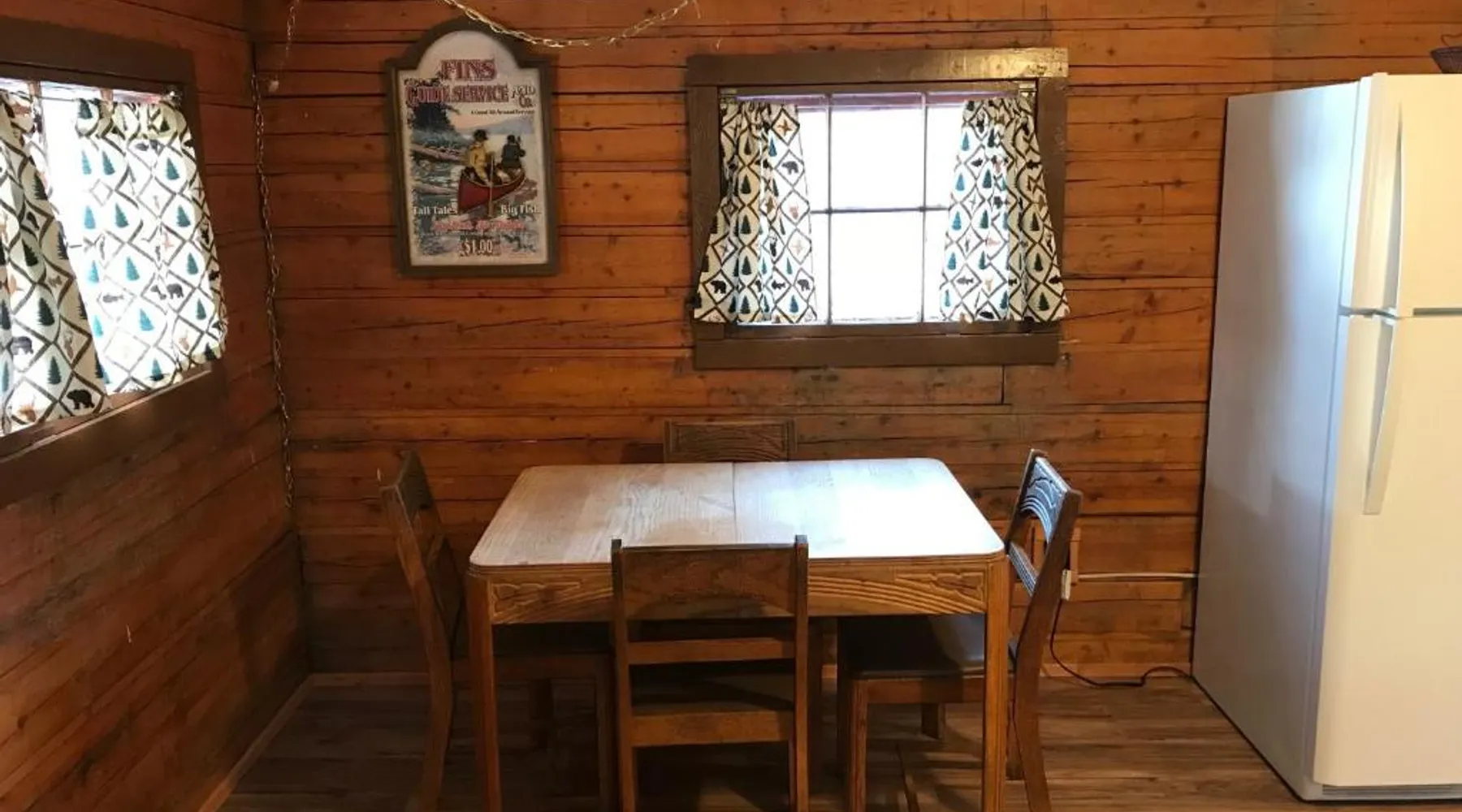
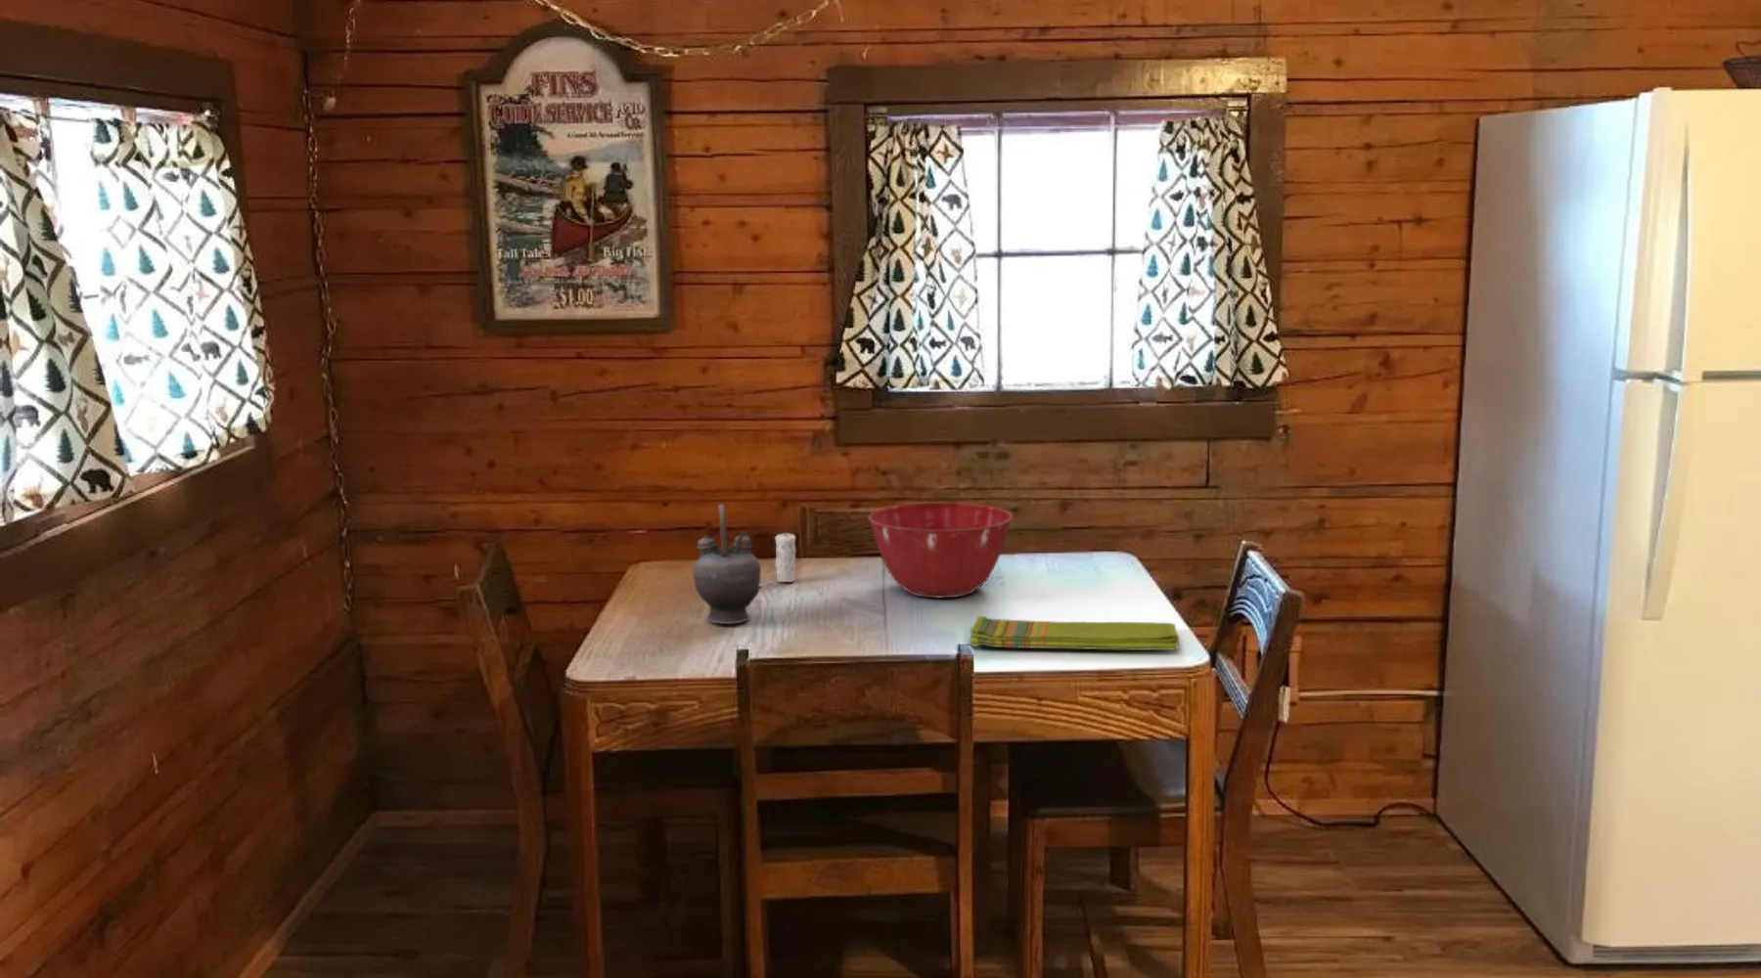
+ candle (784, 553)
+ teapot (726, 560)
+ mixing bowl (941, 553)
+ dish towel (1073, 630)
